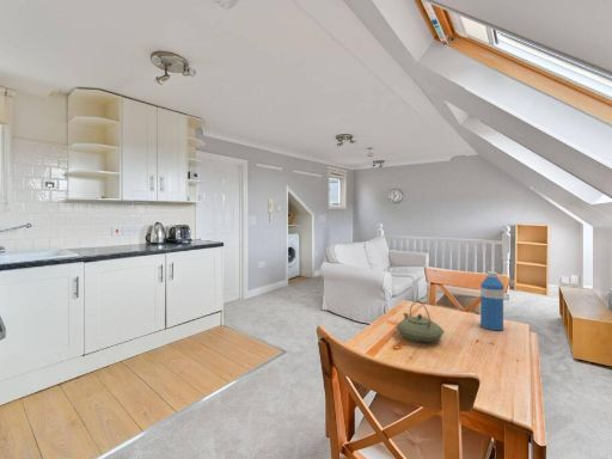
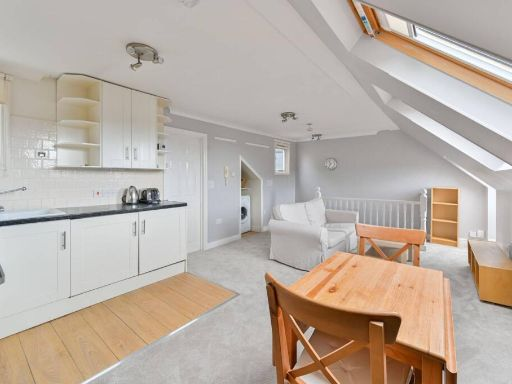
- water bottle (491, 299)
- teapot (417, 318)
